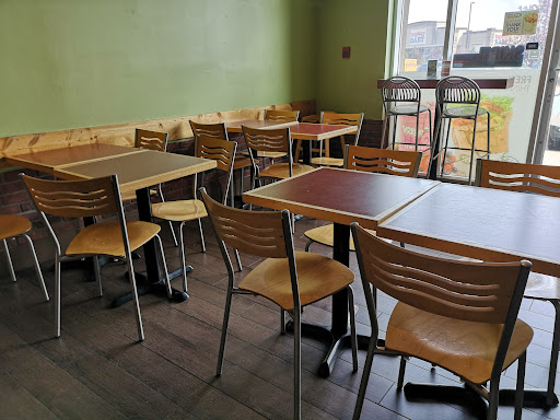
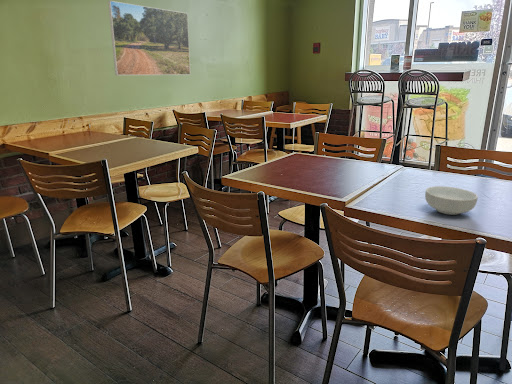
+ cereal bowl (449, 201)
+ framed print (153, 42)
